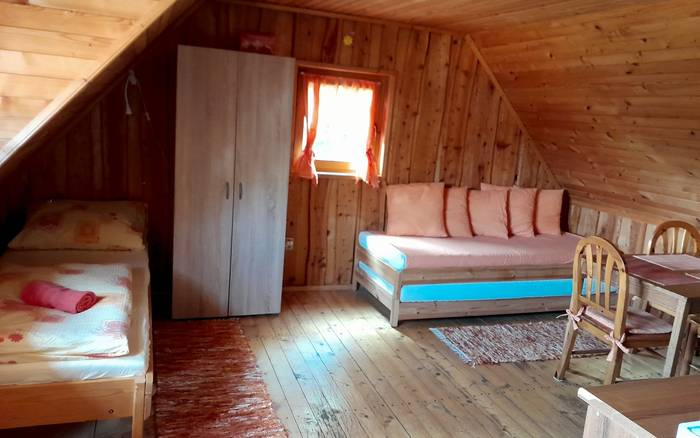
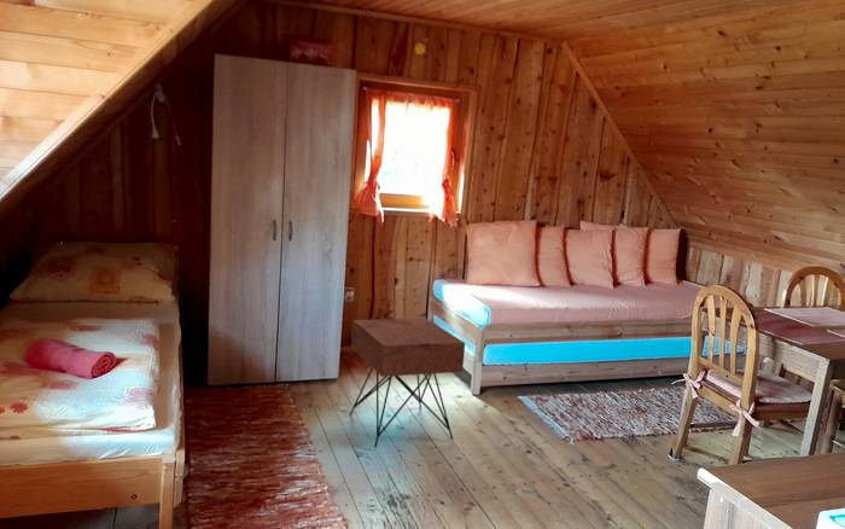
+ nightstand (398, 377)
